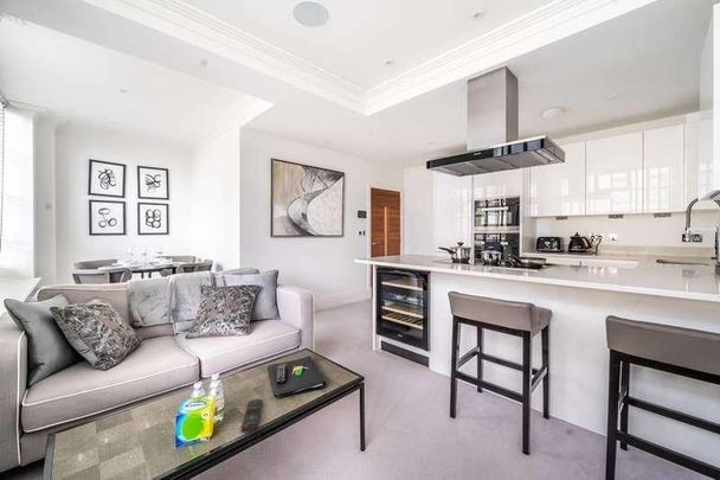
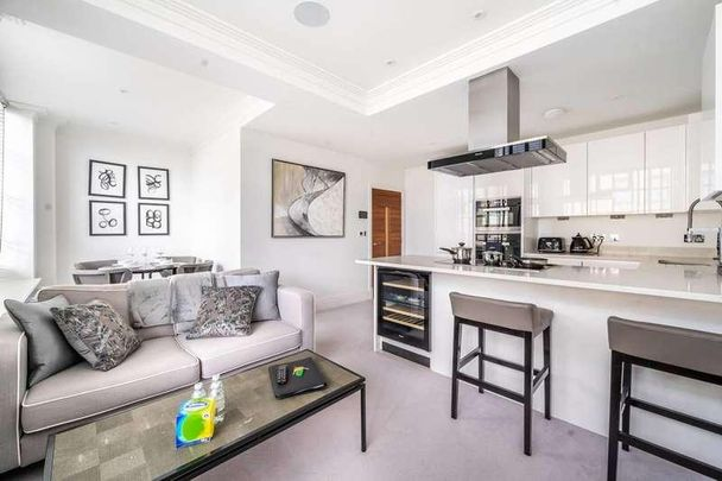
- remote control (252, 414)
